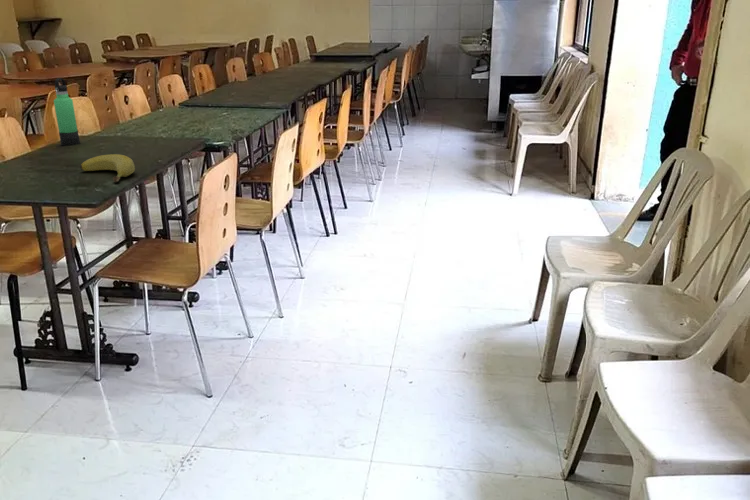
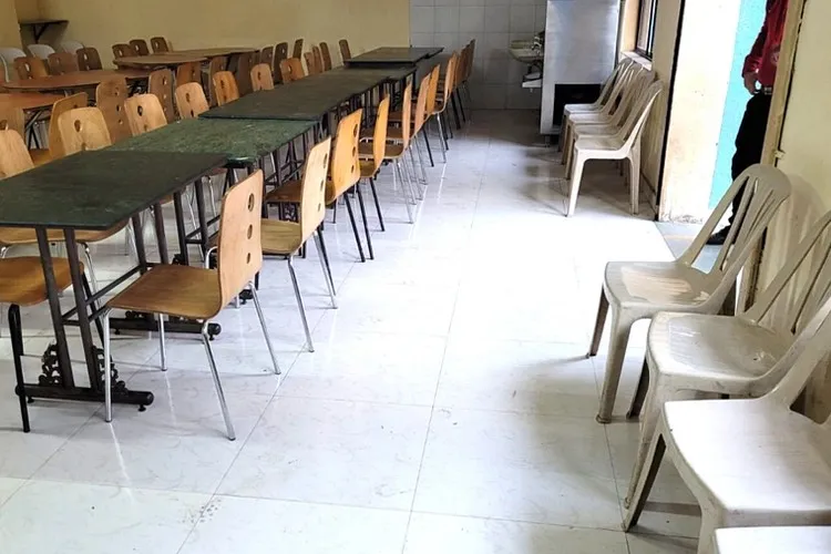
- thermos bottle (65, 111)
- banana (103, 166)
